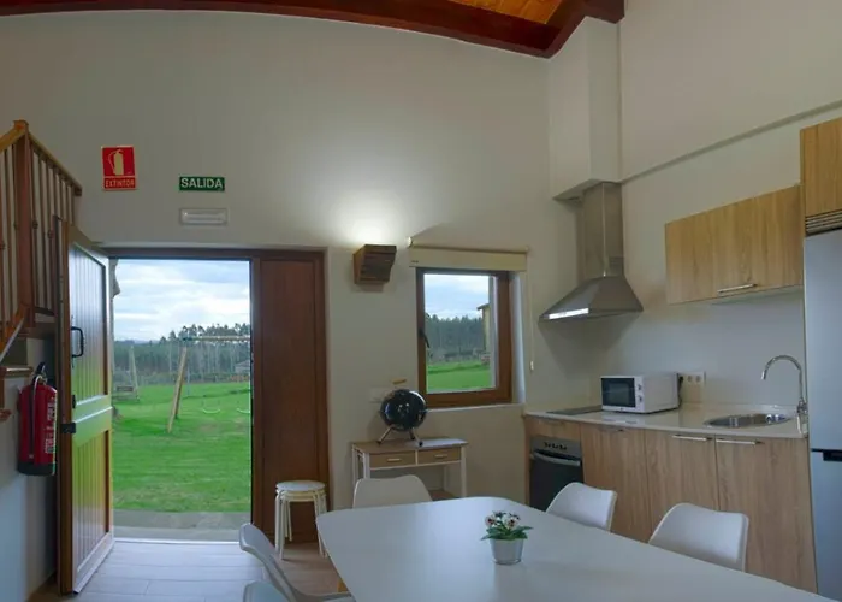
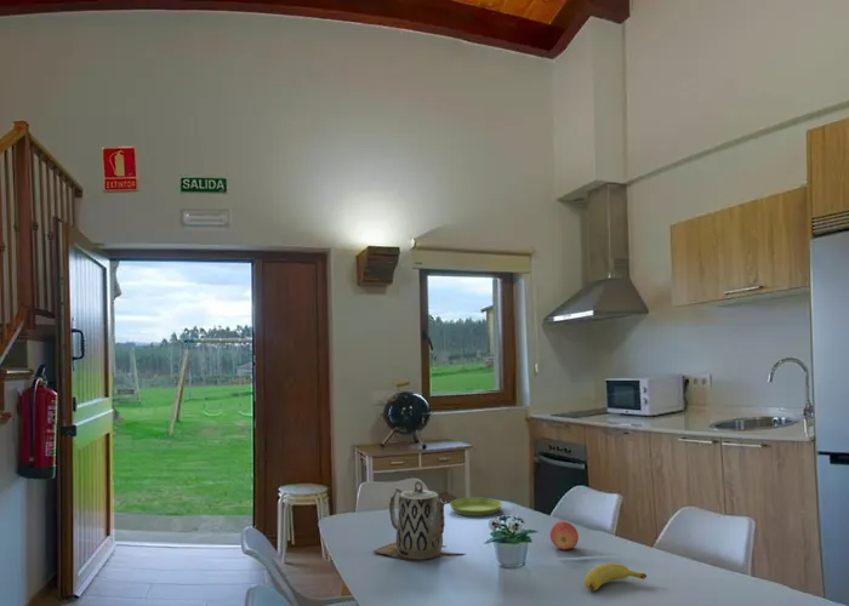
+ saucer (475, 507)
+ apple (564, 534)
+ banana (610, 578)
+ teapot (420, 515)
